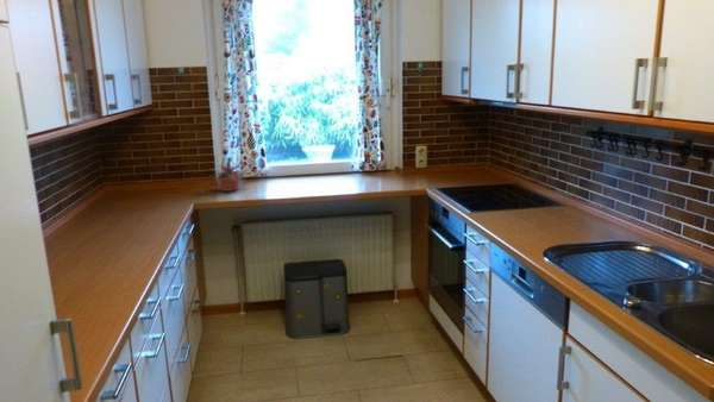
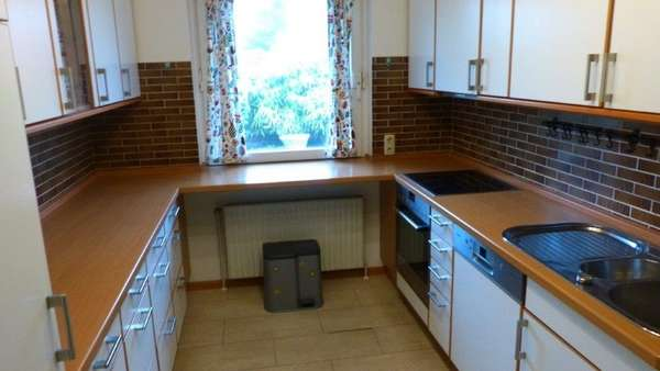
- potted plant (228, 171)
